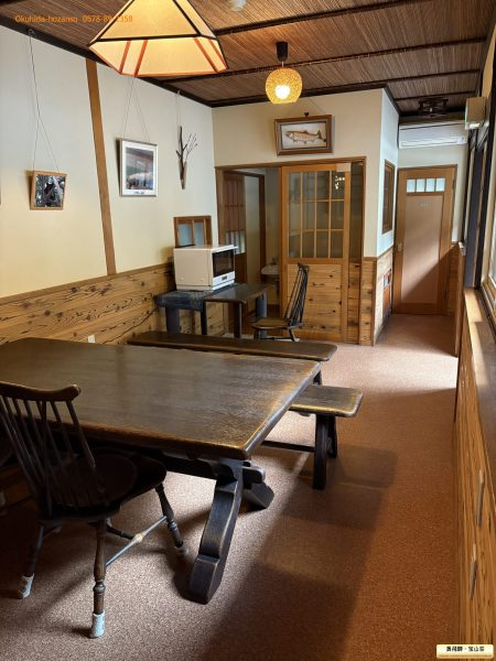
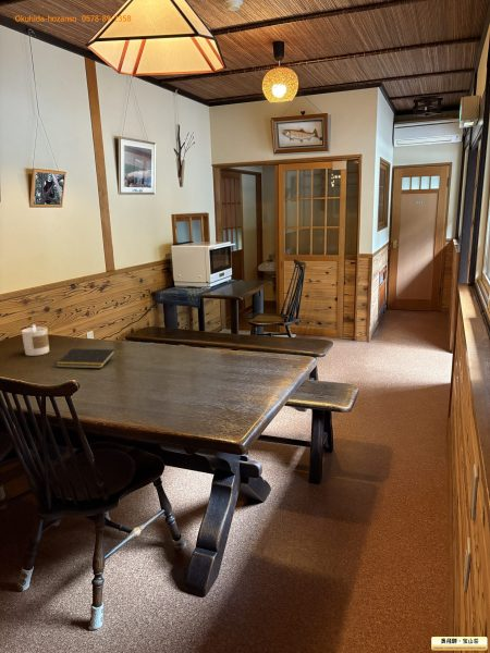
+ candle (35, 338)
+ notepad (86, 358)
